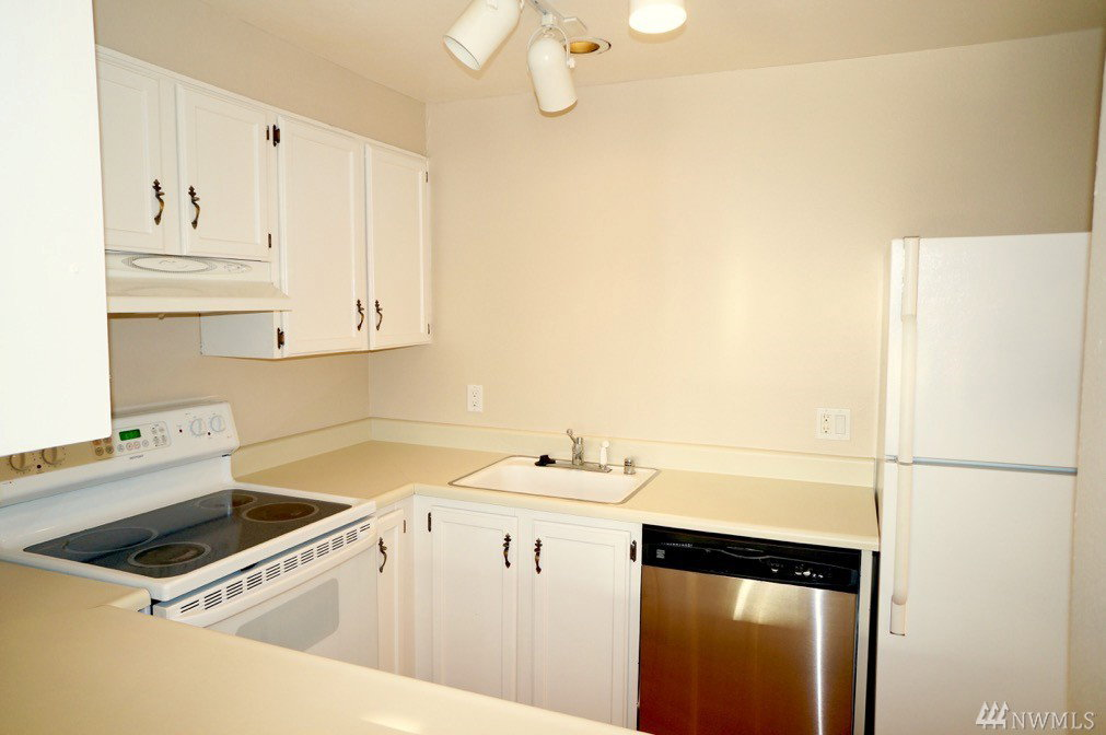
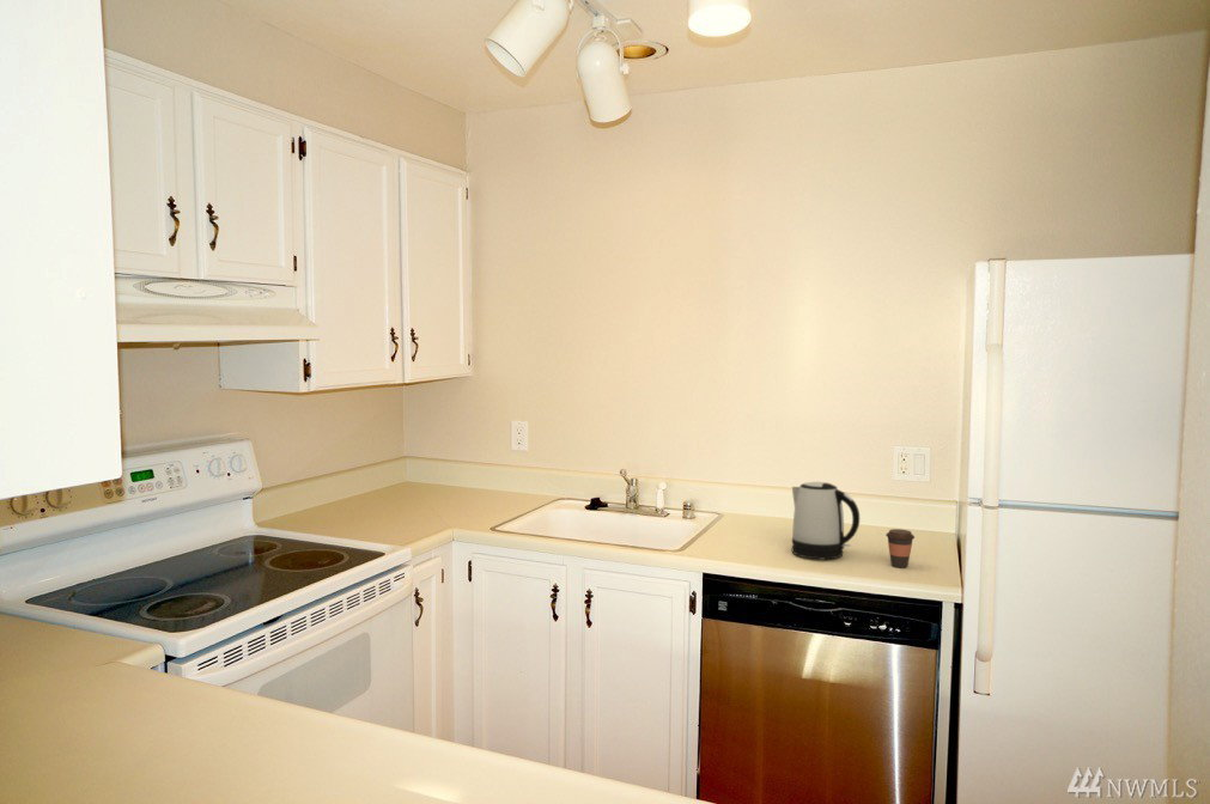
+ kettle (825, 518)
+ coffee cup (899, 548)
